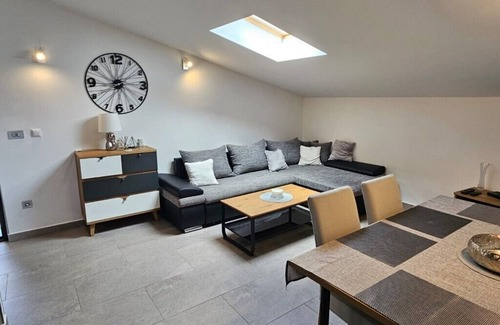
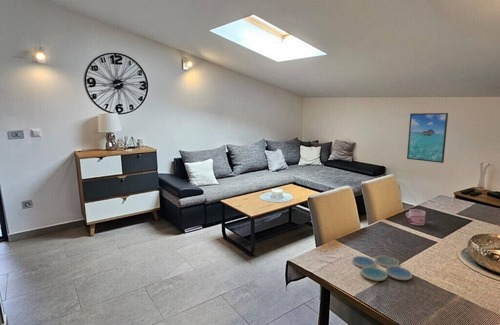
+ drink coaster (380, 265)
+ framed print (426, 137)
+ mug (414, 216)
